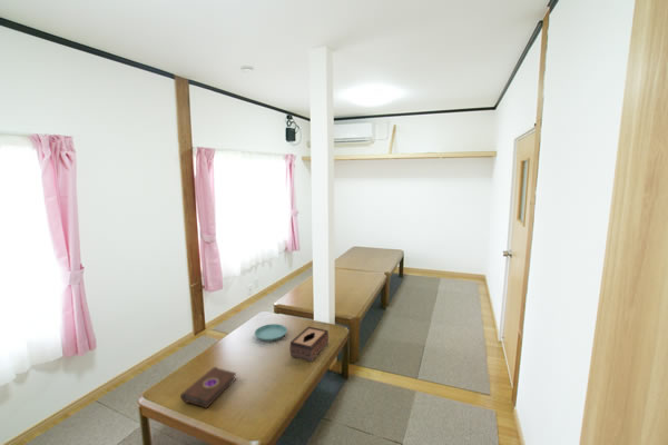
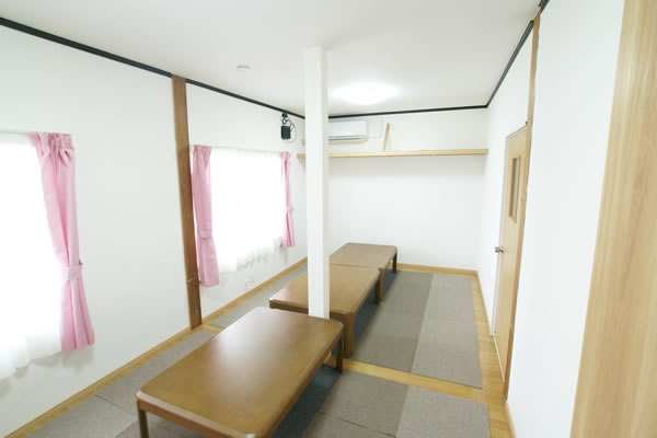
- tissue box (310, 343)
- book (209, 385)
- saucer (271, 333)
